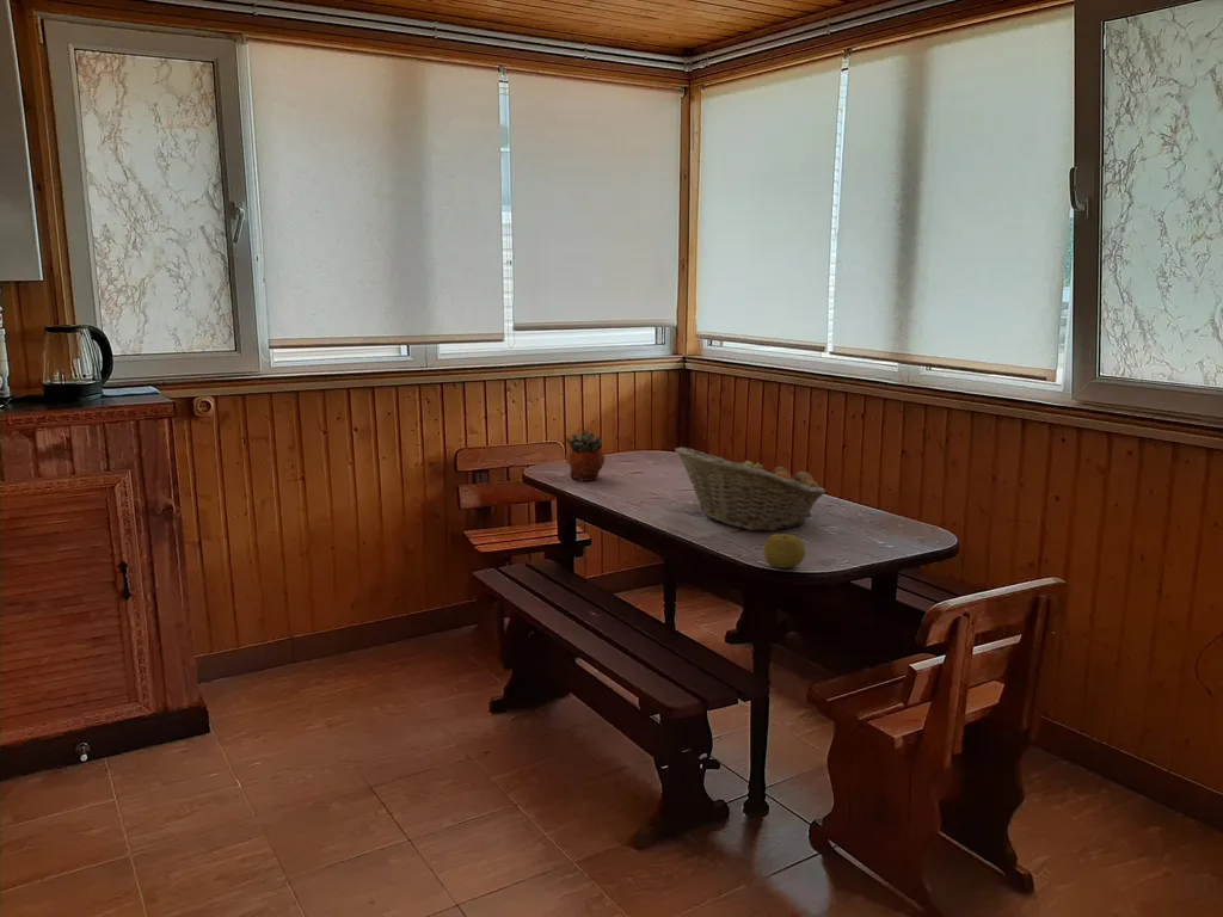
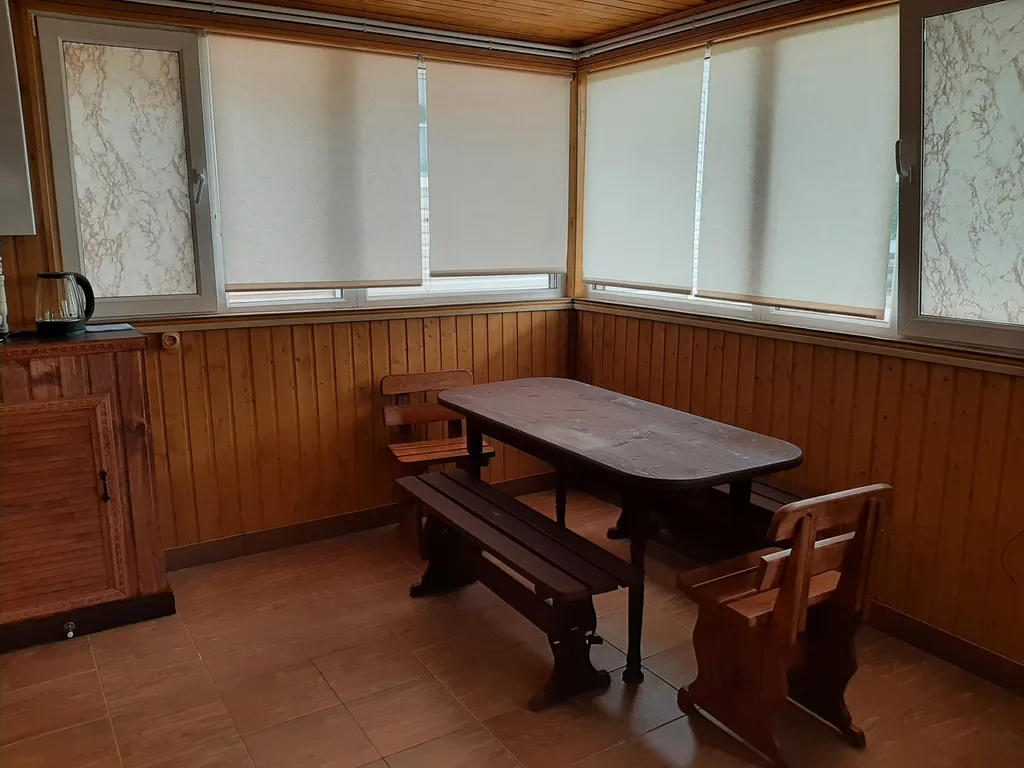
- fruit (783, 550)
- fruit basket (748, 482)
- succulent planter (583, 454)
